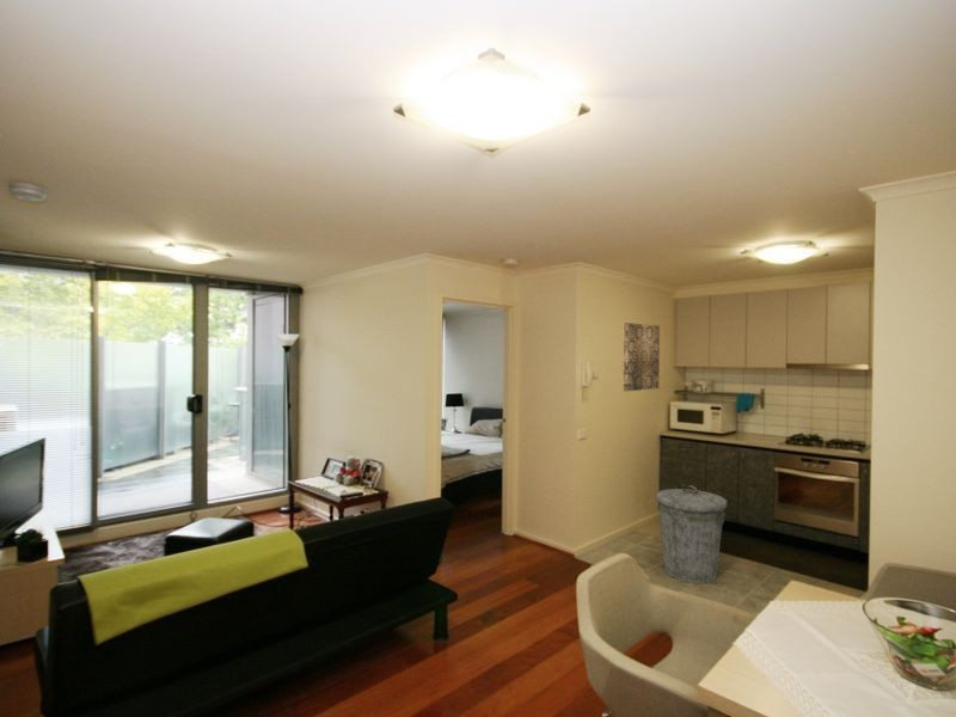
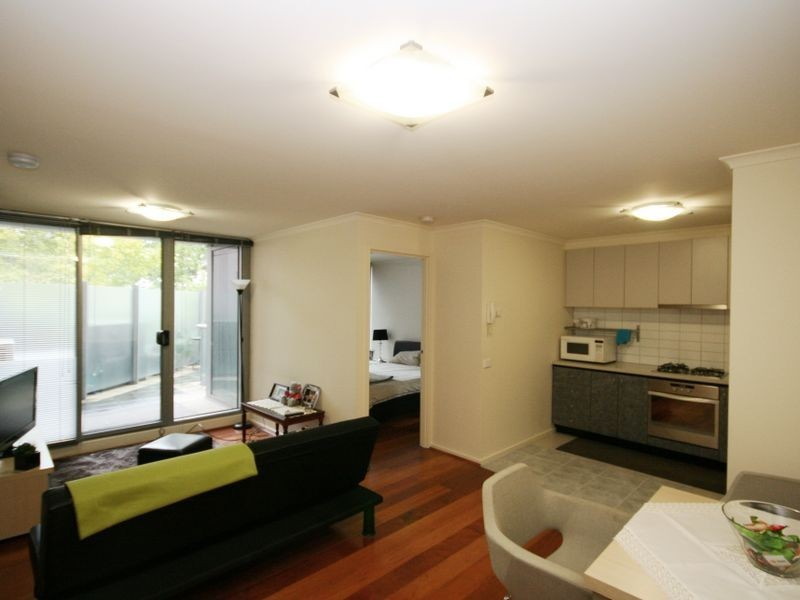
- trash can (690, 529)
- wall art (642, 356)
